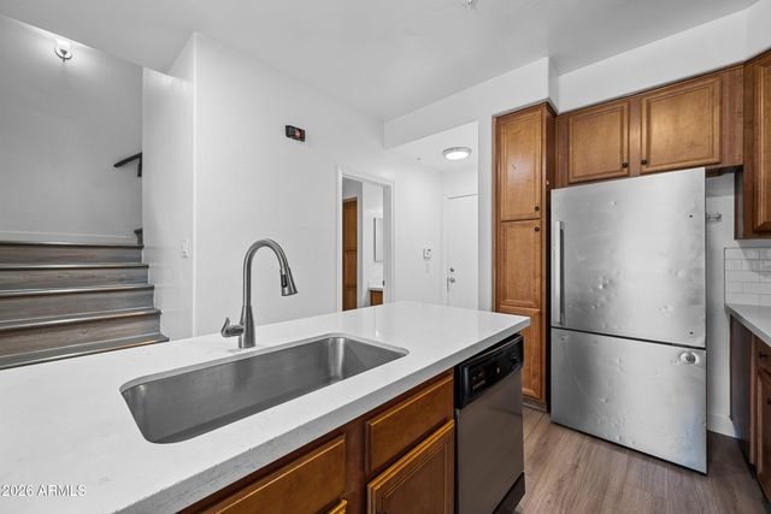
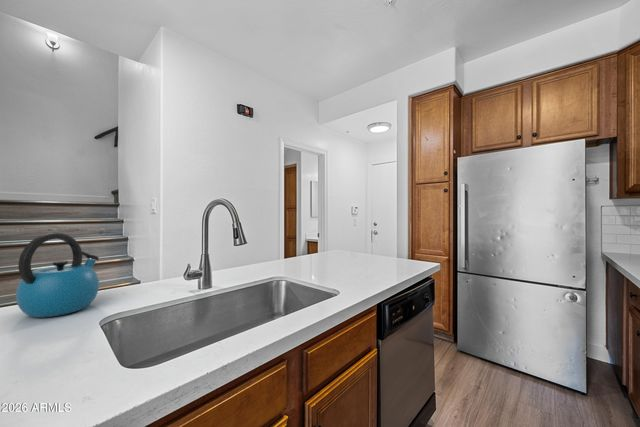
+ kettle (64, 270)
